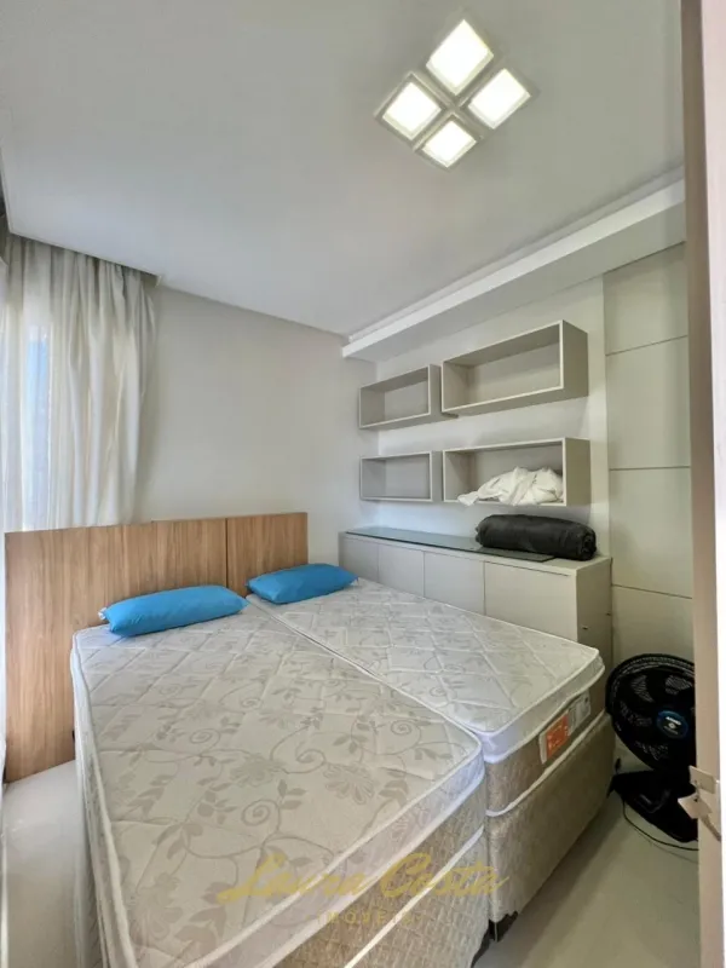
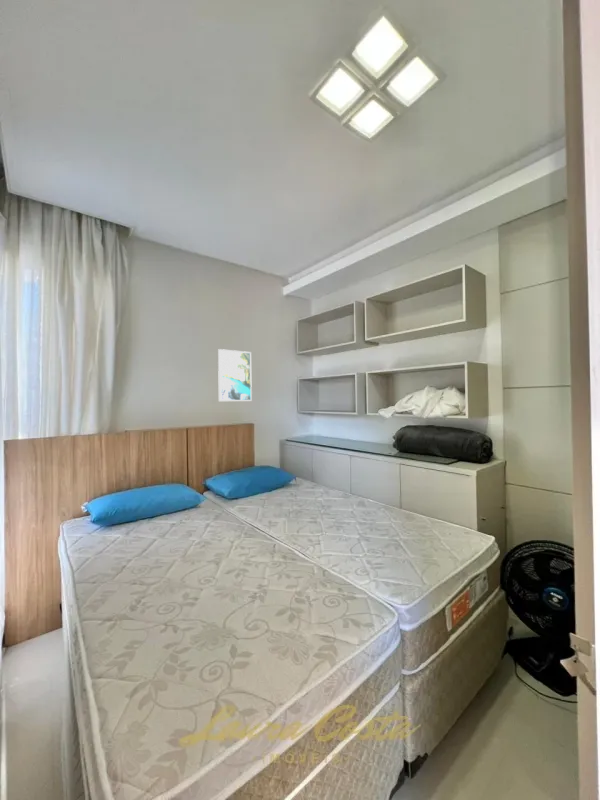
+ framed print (235, 375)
